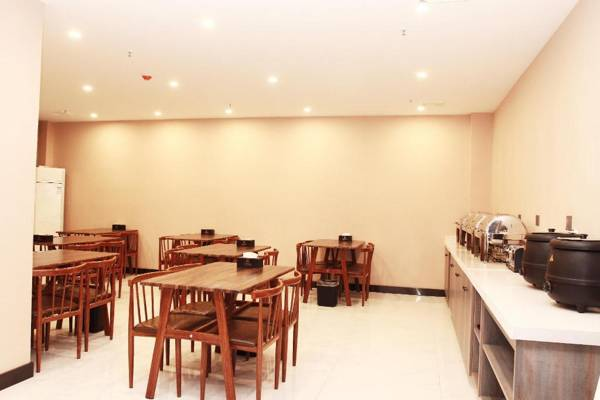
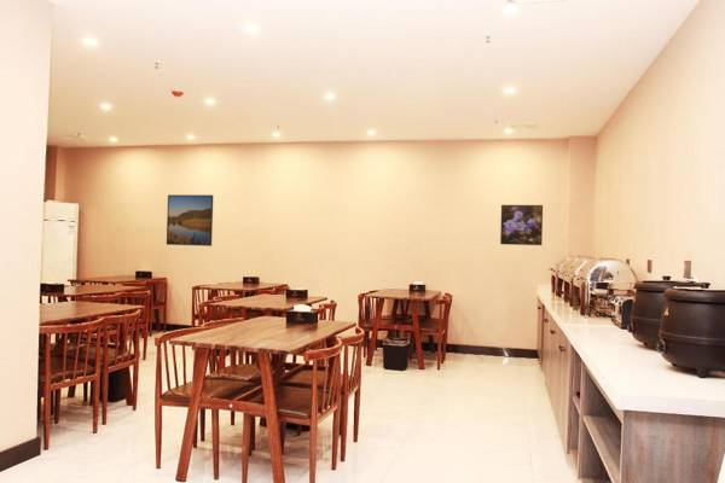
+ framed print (521, 225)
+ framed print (188, 220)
